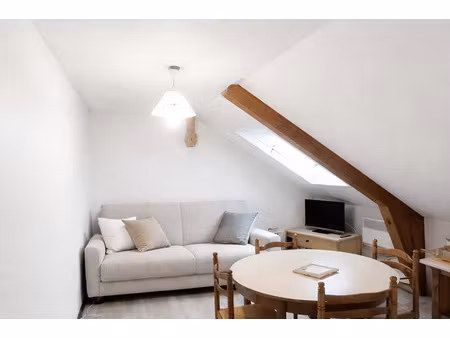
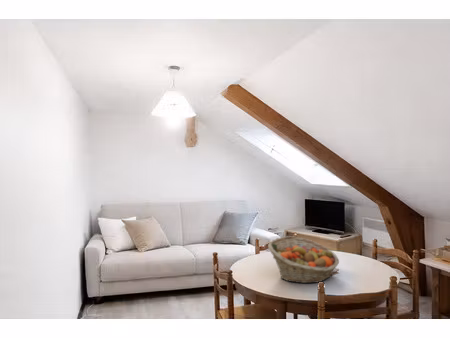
+ fruit basket (303, 258)
